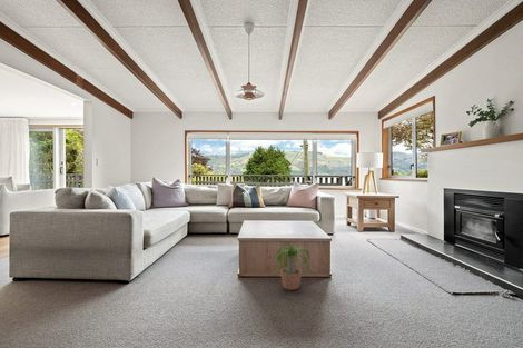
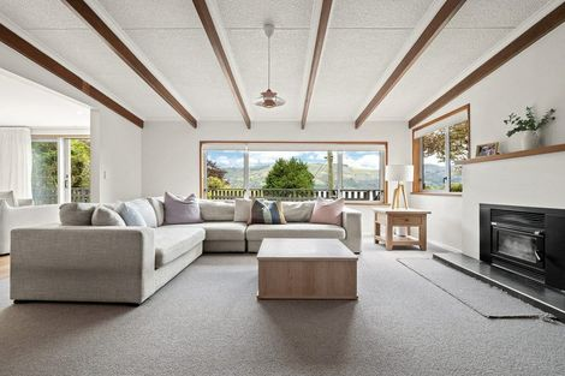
- potted plant (293, 266)
